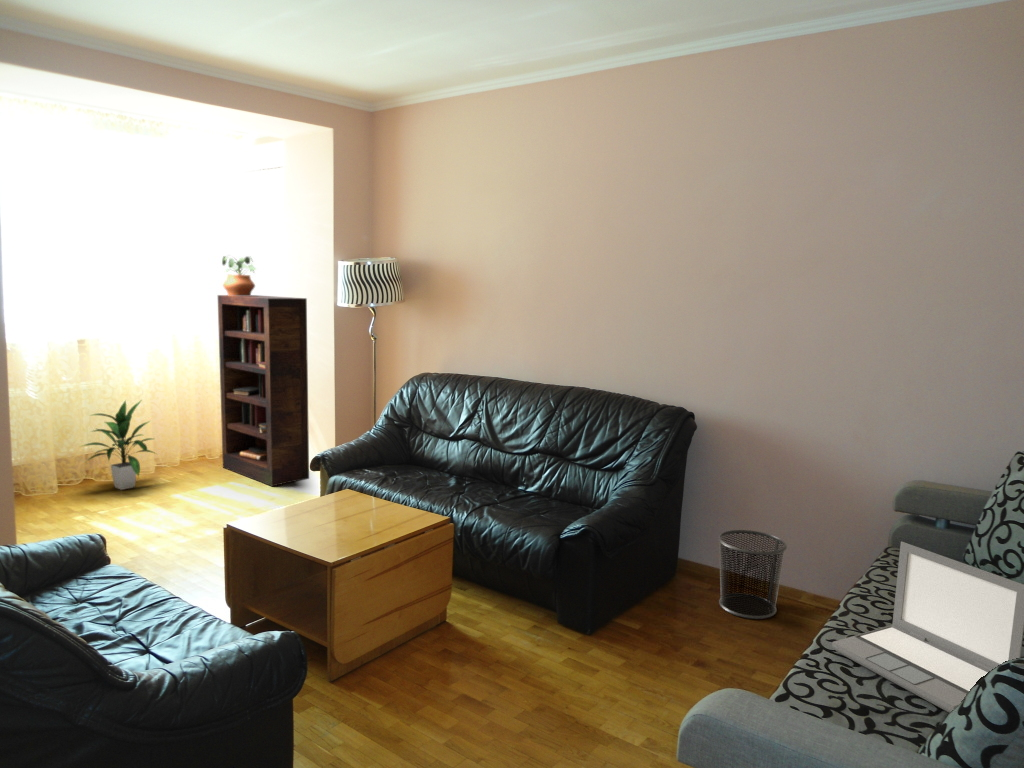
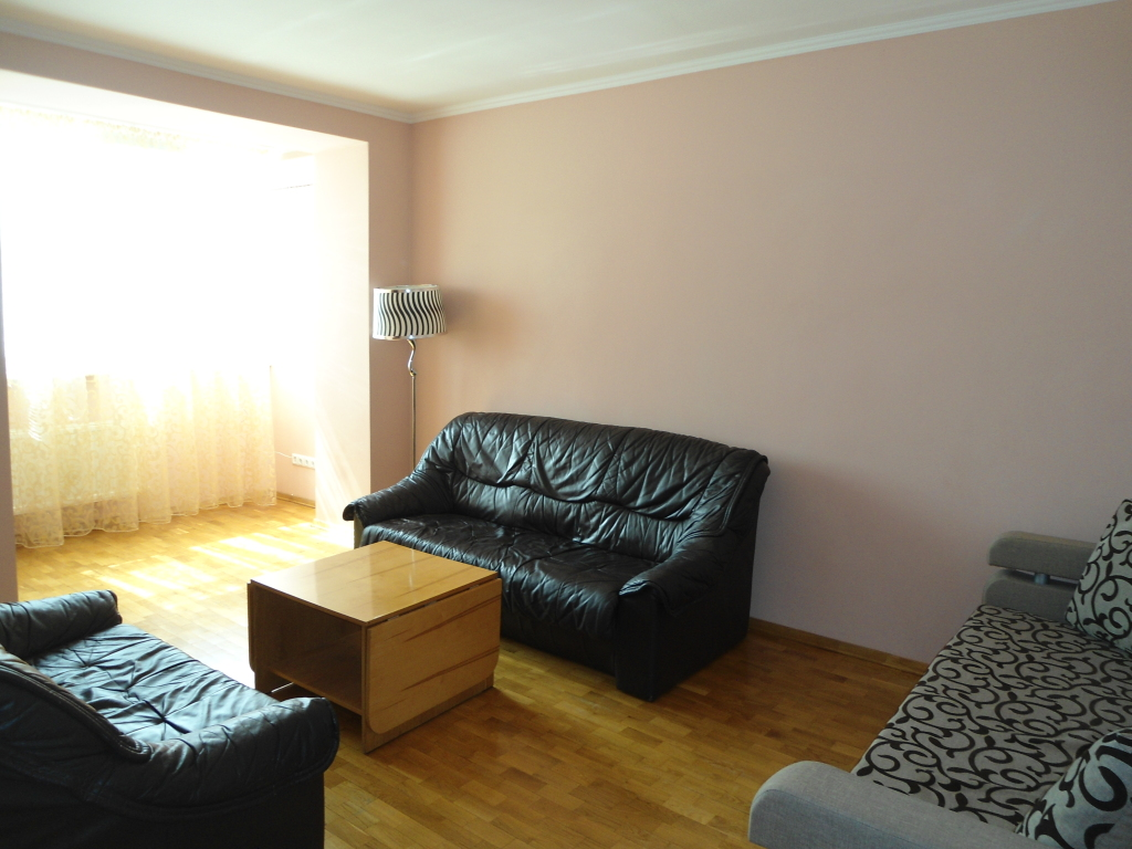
- waste bin (749, 574)
- laptop (925, 620)
- indoor plant (122, 445)
- bookcase (263, 386)
- potted plant (241, 274)
